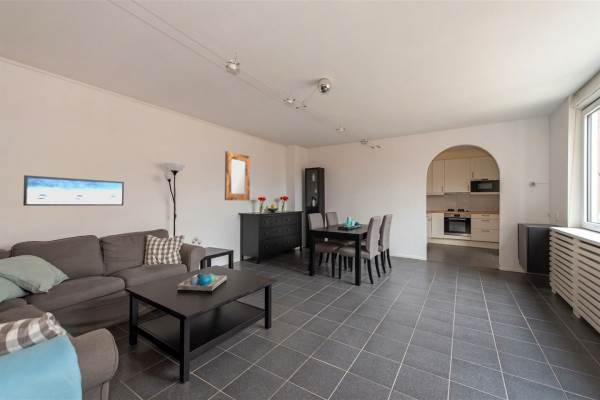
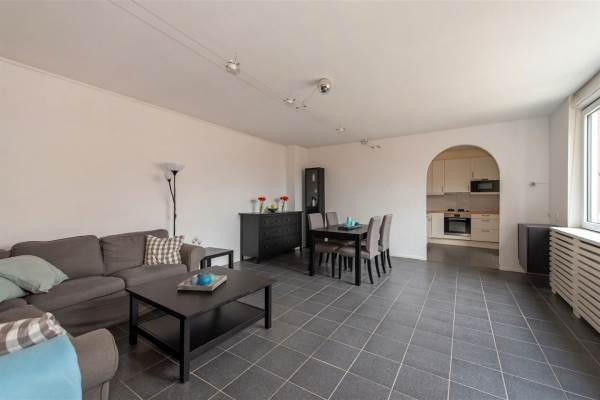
- home mirror (238, 177)
- wall art (79, 192)
